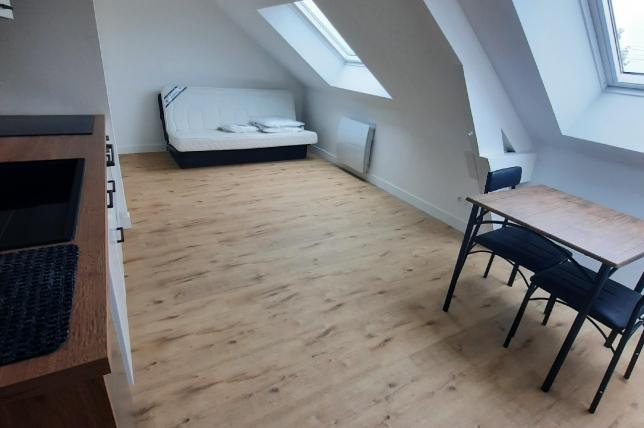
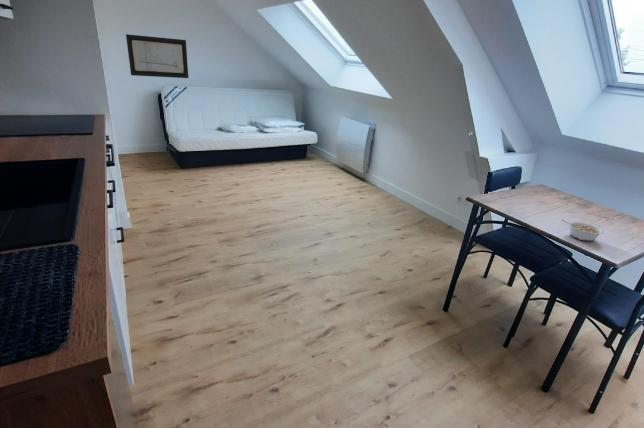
+ legume (583, 231)
+ wall art (158, 57)
